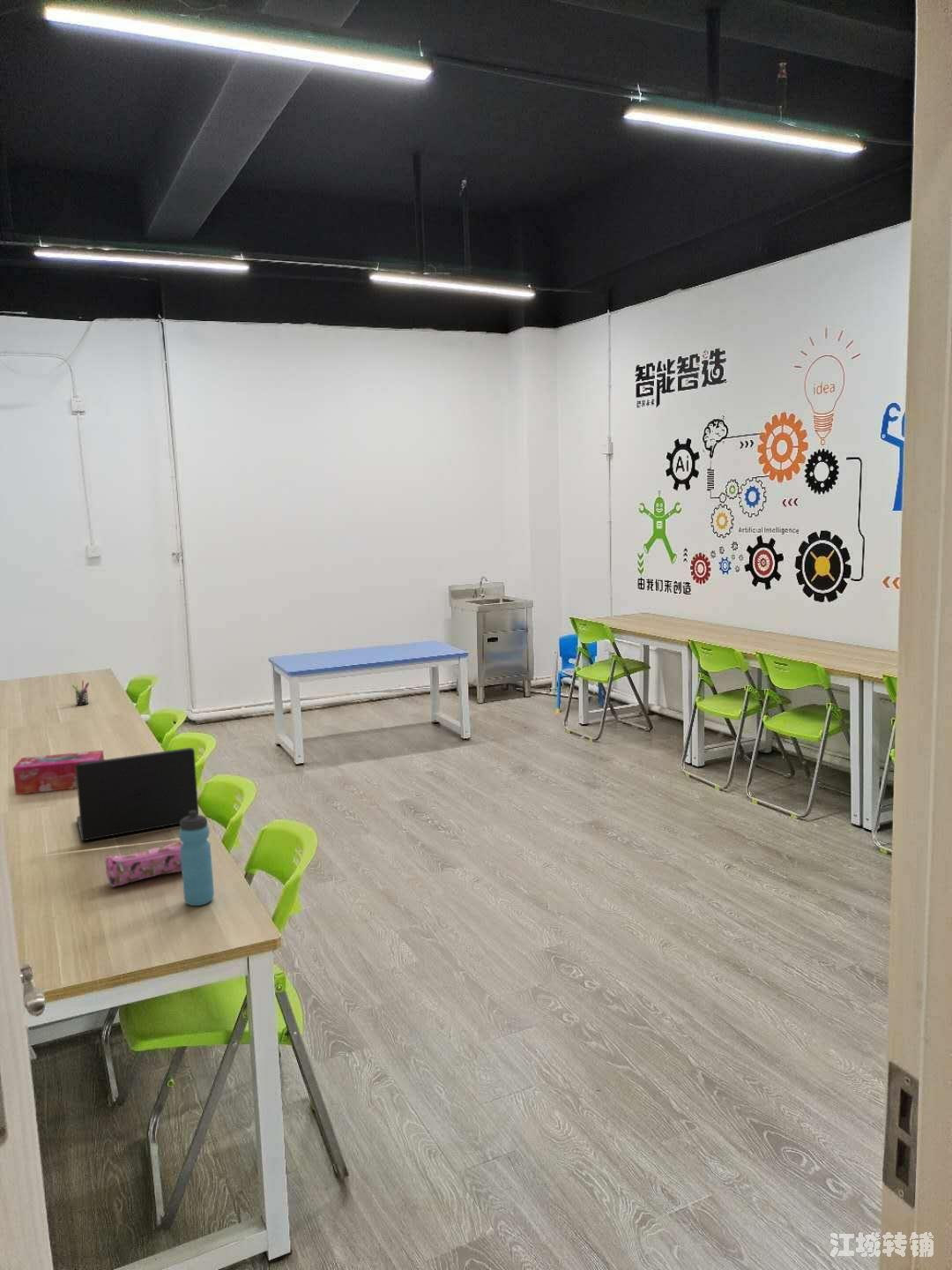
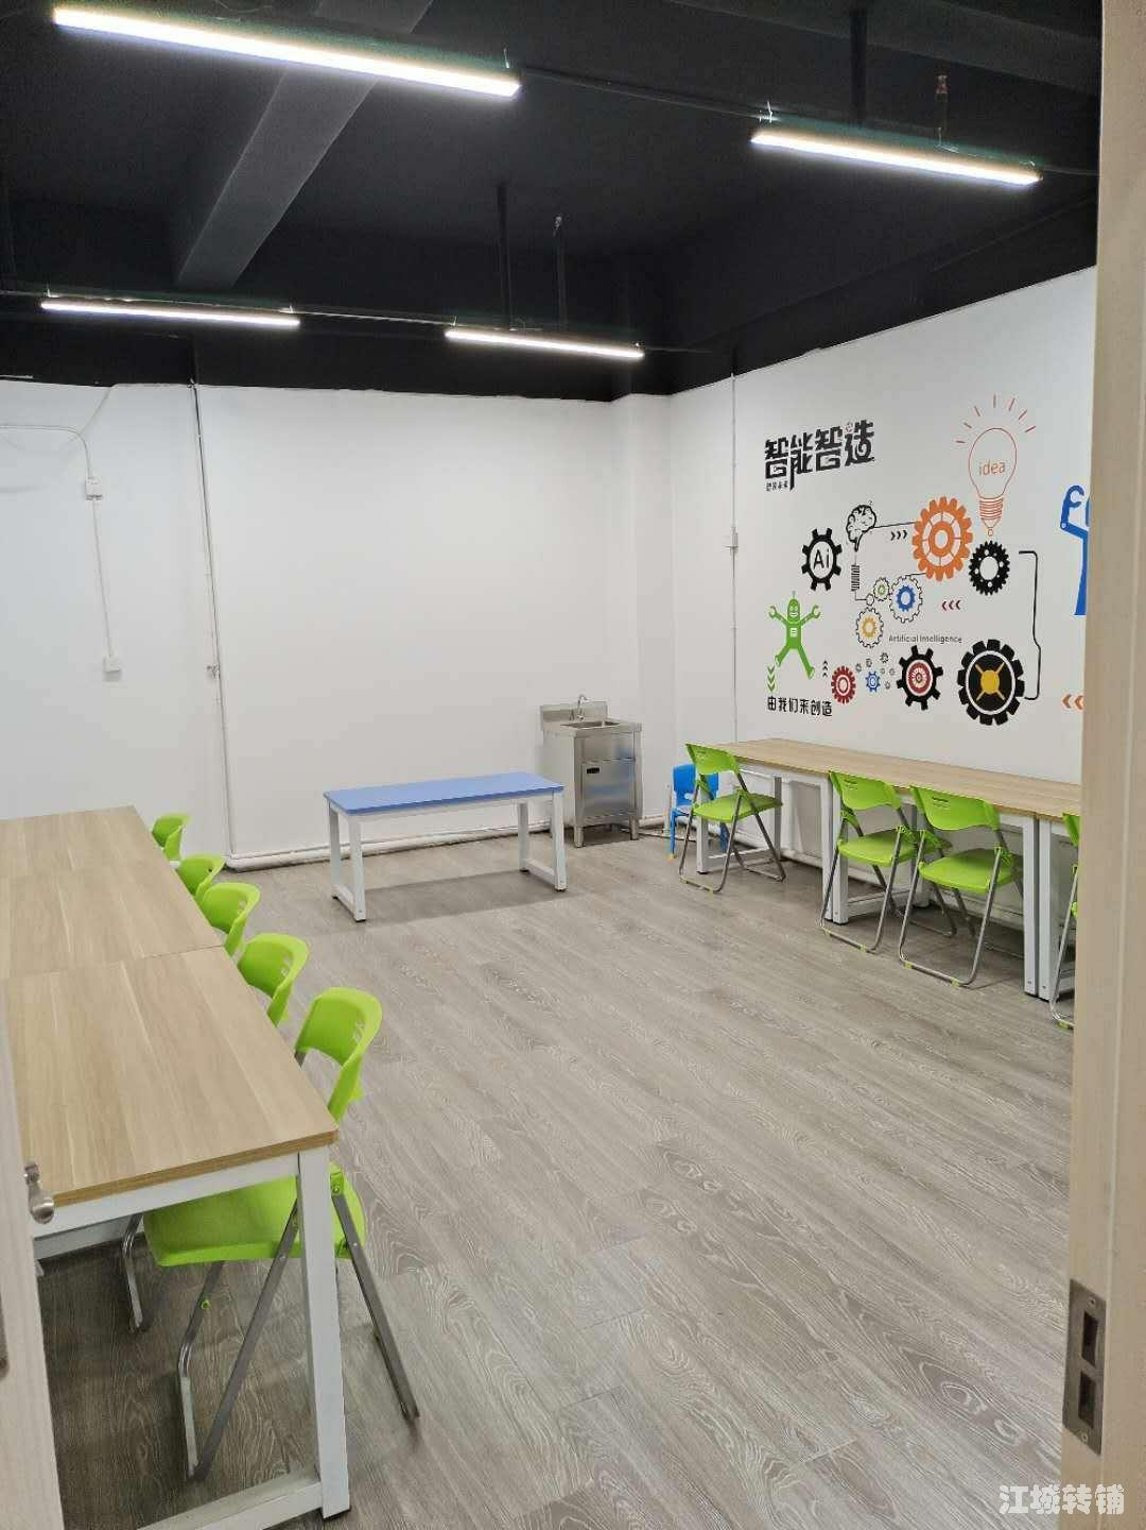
- water bottle (196, 855)
- pencil case (147, 863)
- tissue box (60, 772)
- laptop (134, 785)
- pen holder (80, 692)
